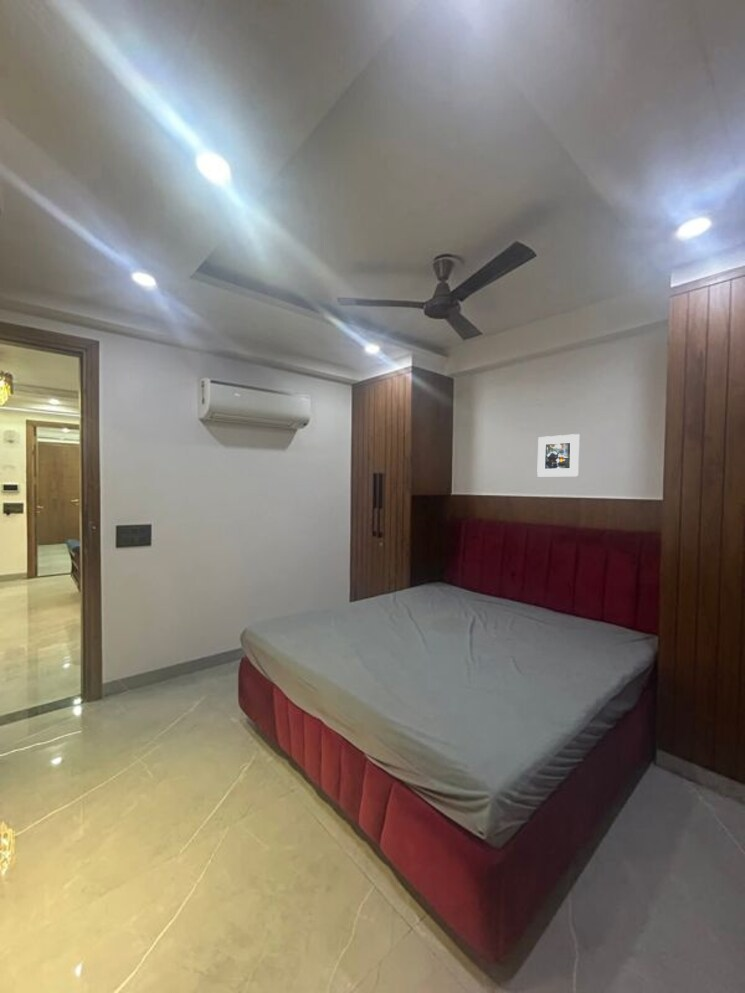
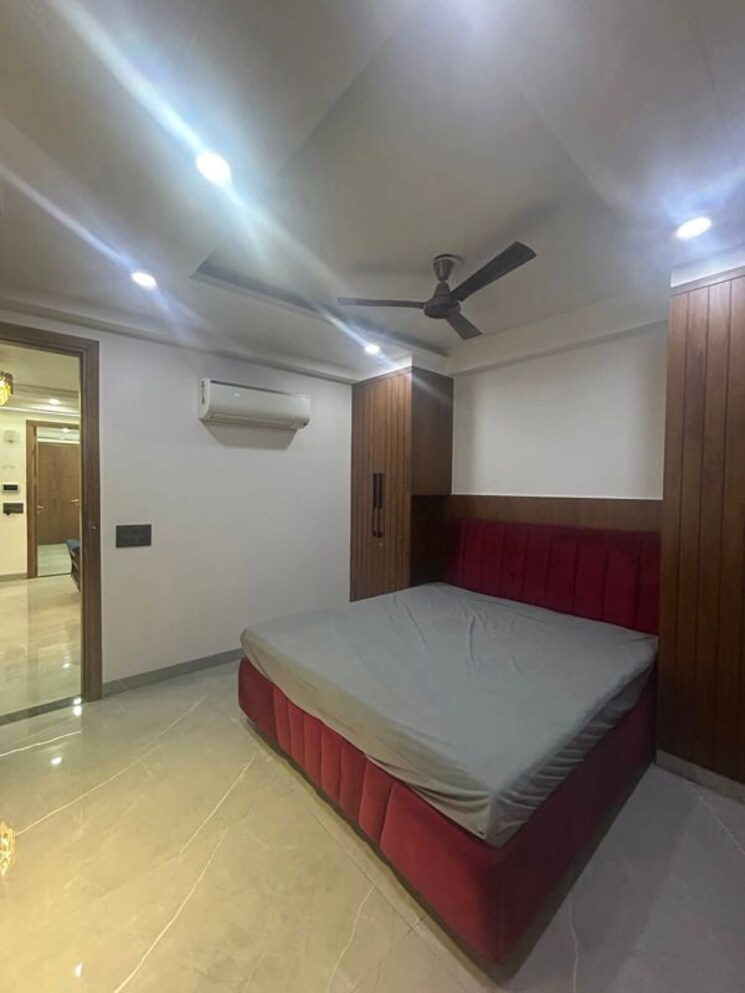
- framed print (557, 456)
